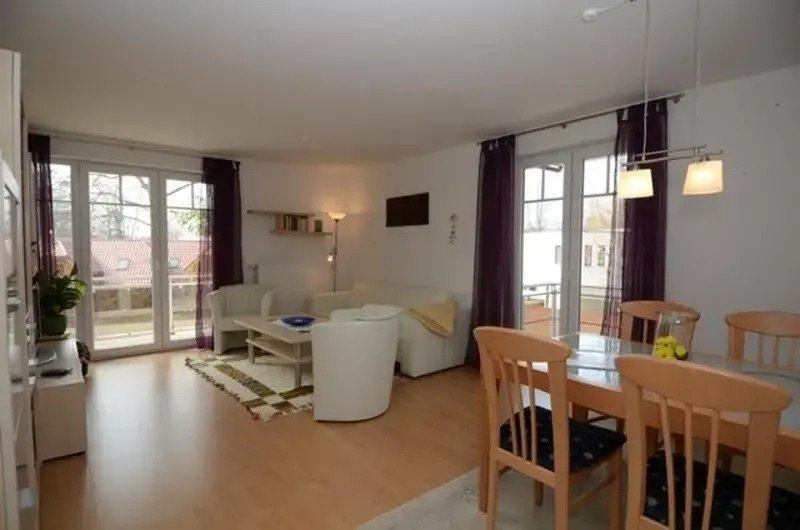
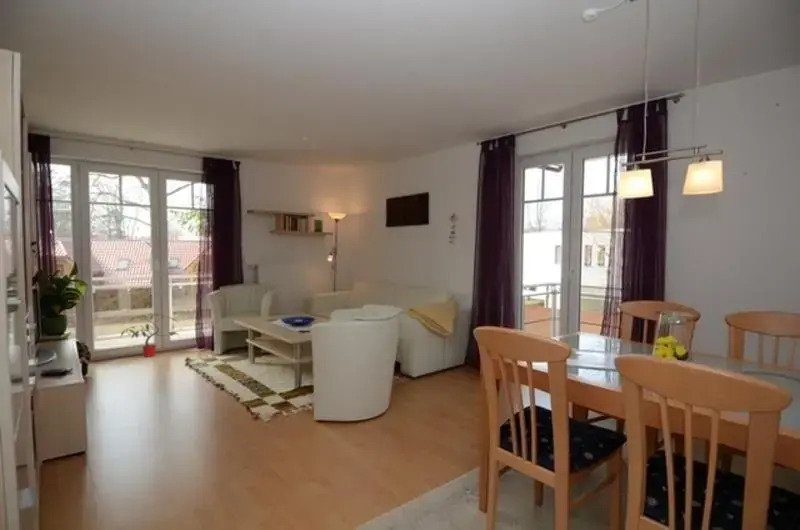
+ potted plant (151, 334)
